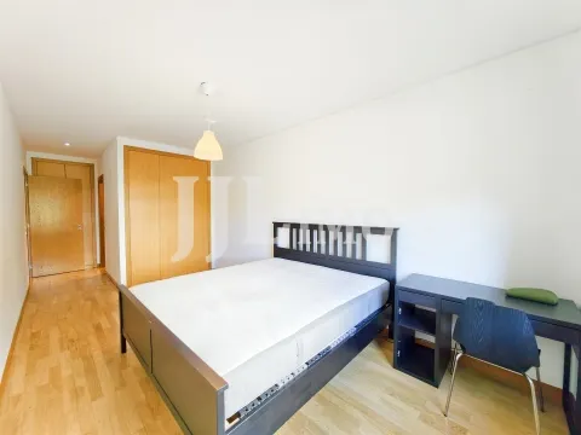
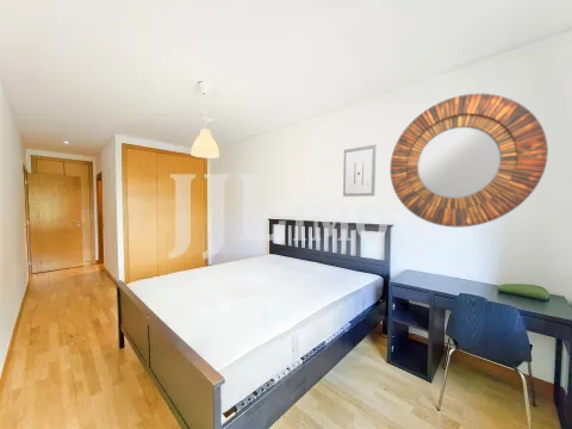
+ wall art (359, 172)
+ home mirror (454, 162)
